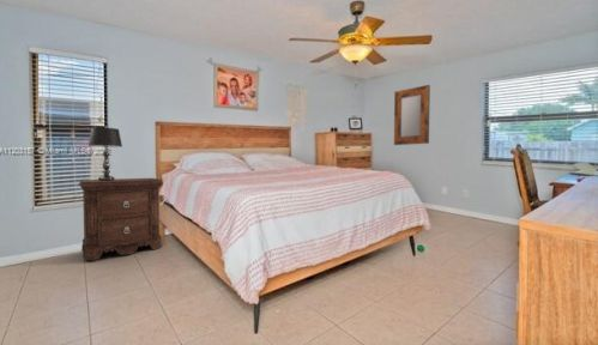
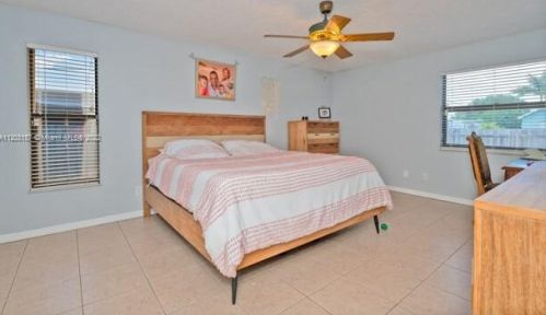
- nightstand (122, 214)
- home mirror (410, 116)
- table lamp (105, 153)
